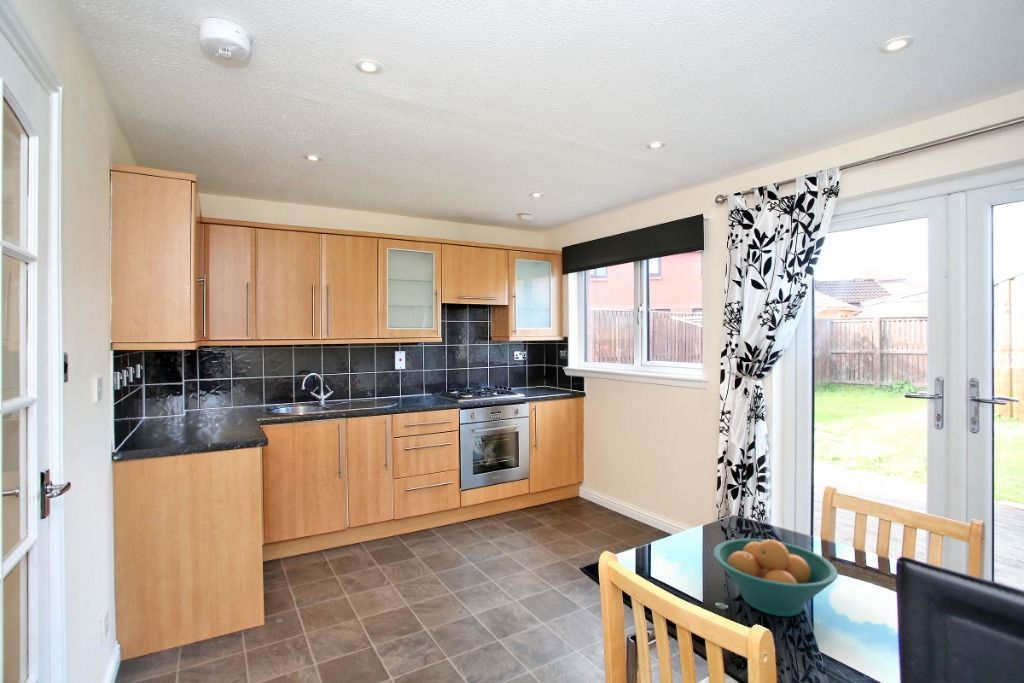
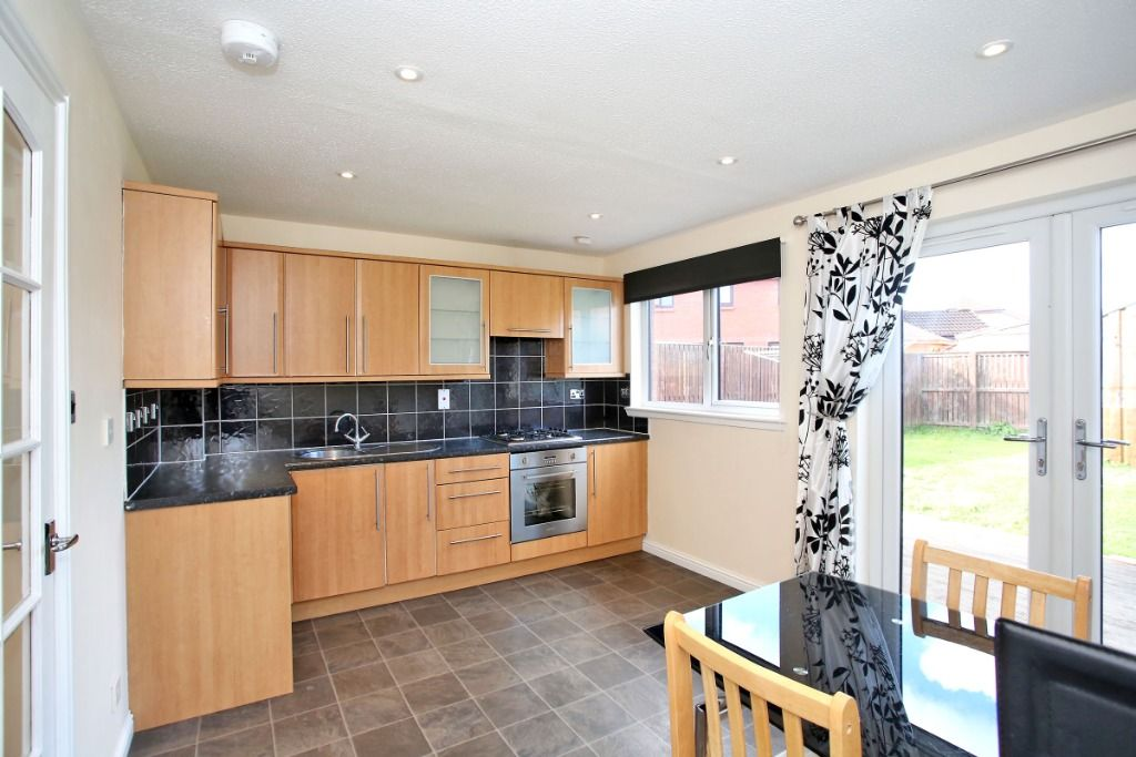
- fruit bowl (772, 571)
